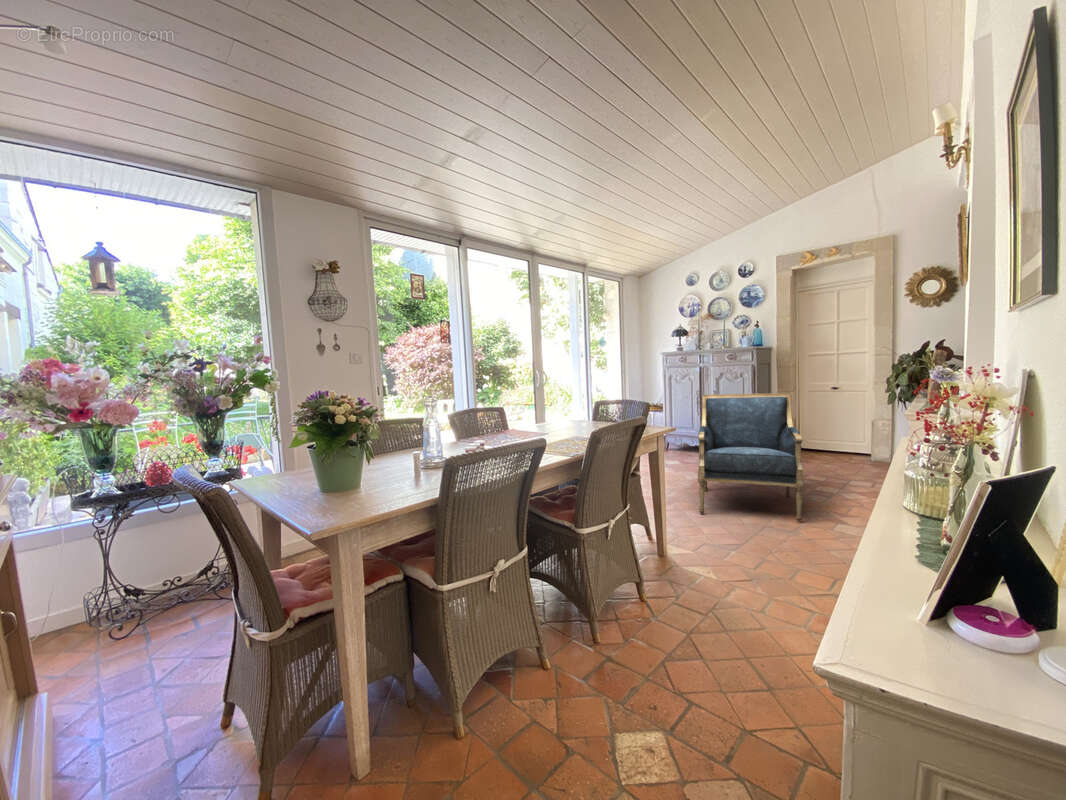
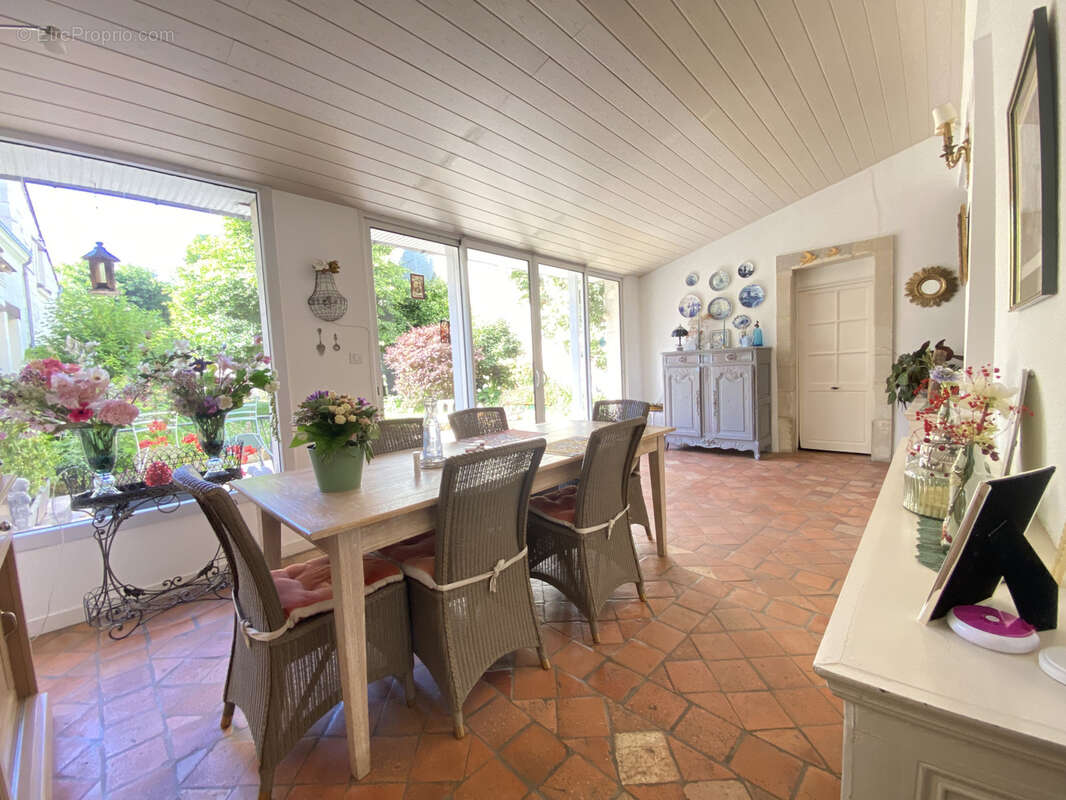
- armchair (746, 450)
